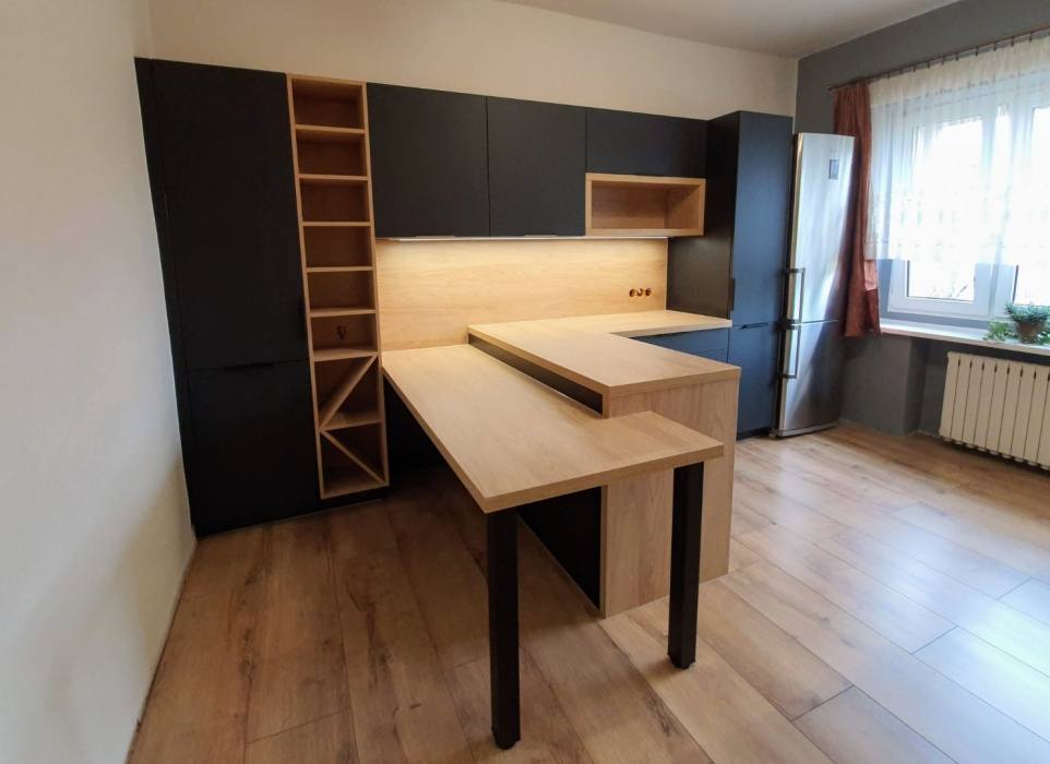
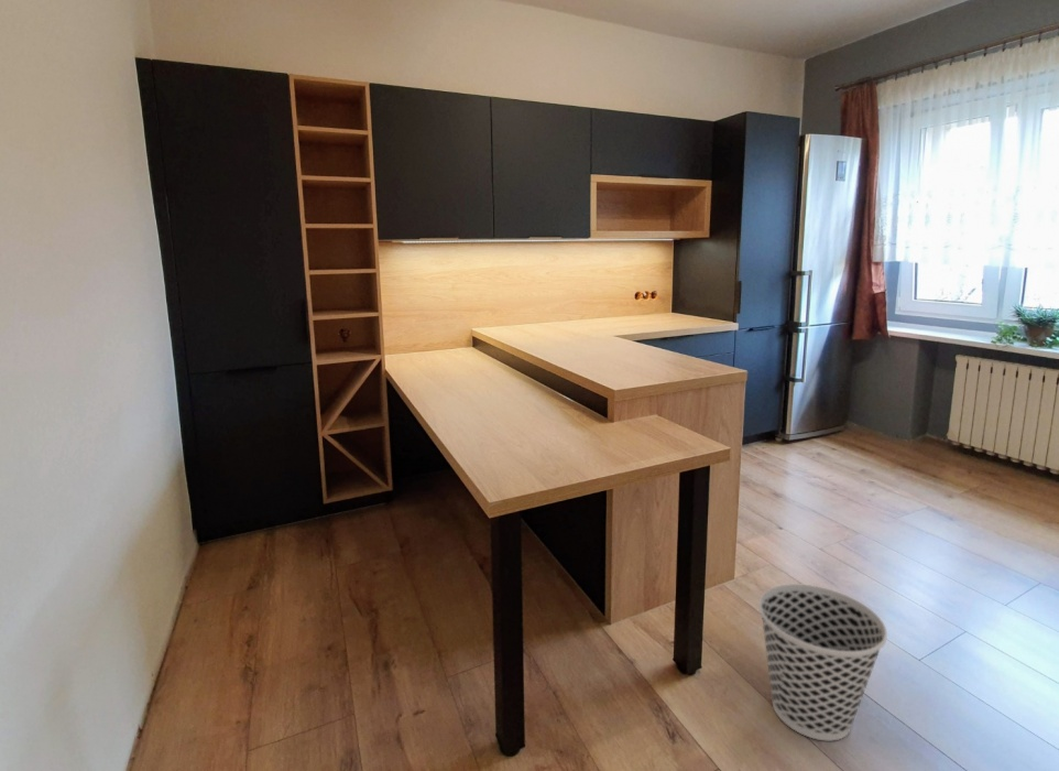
+ wastebasket (815, 663)
